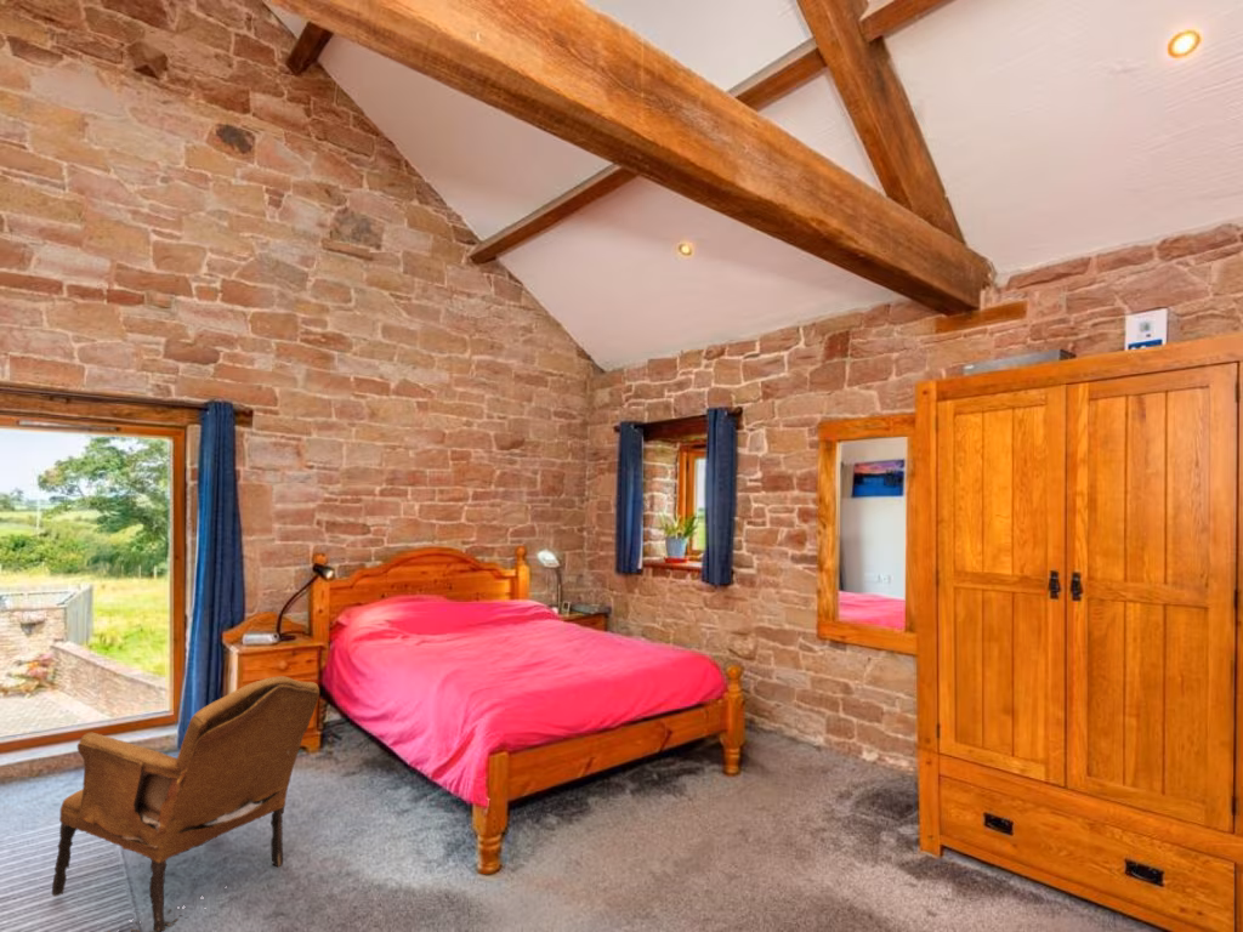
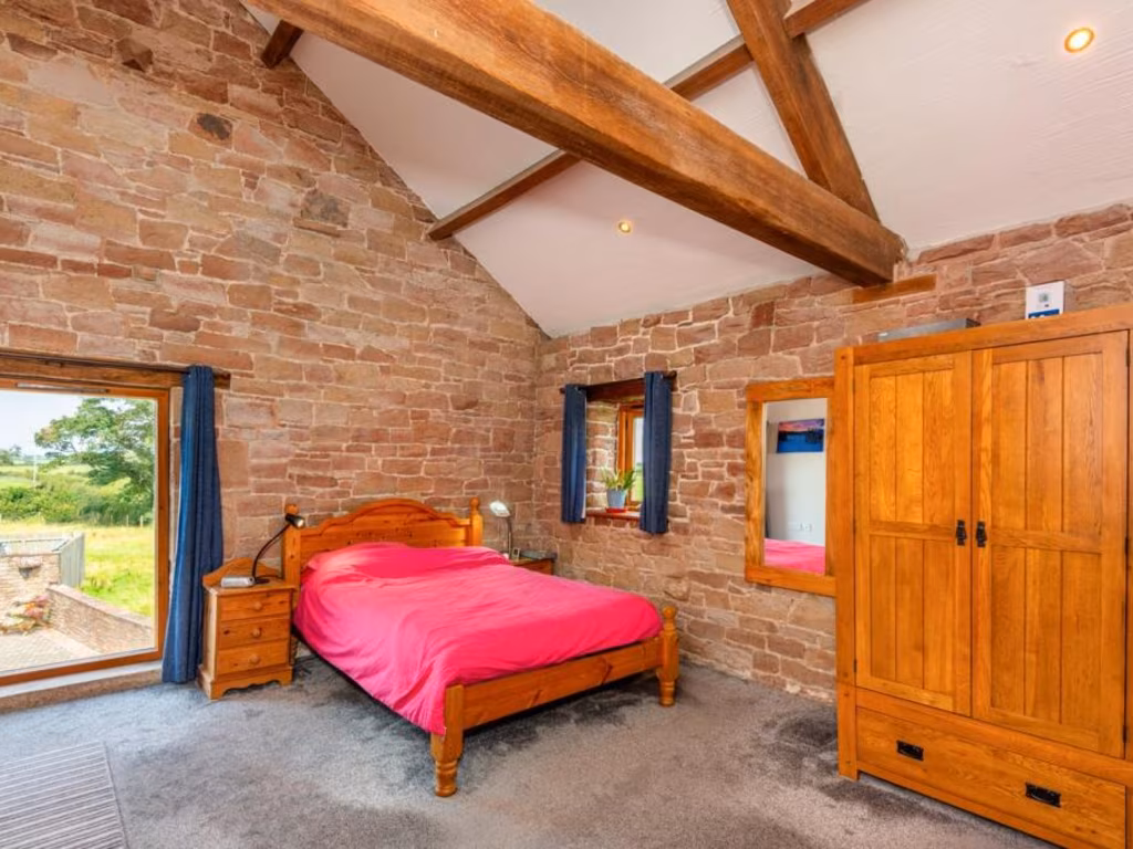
- armchair (192, 774)
